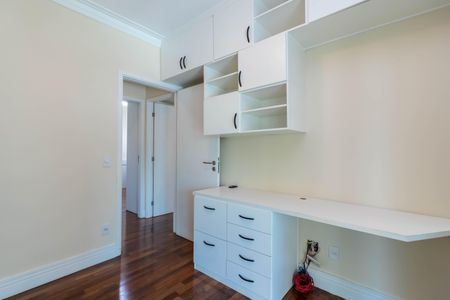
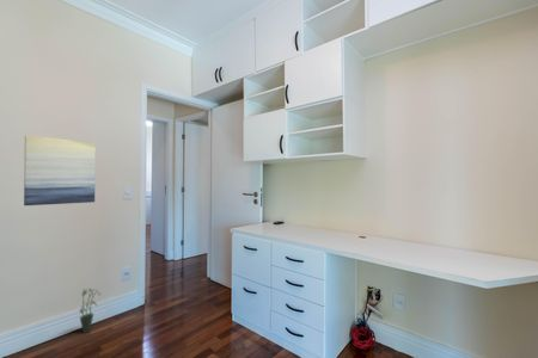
+ wall art (62, 171)
+ potted plant (88, 308)
